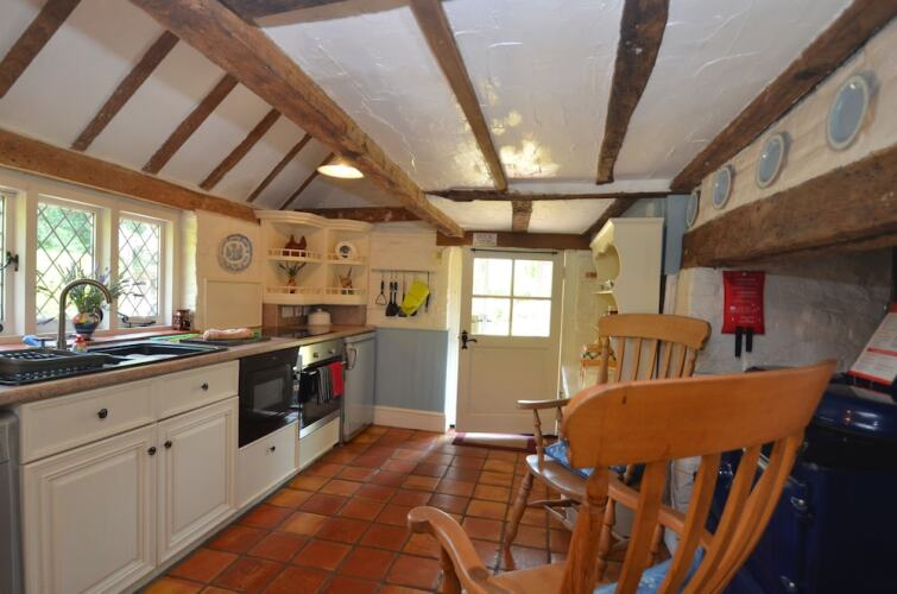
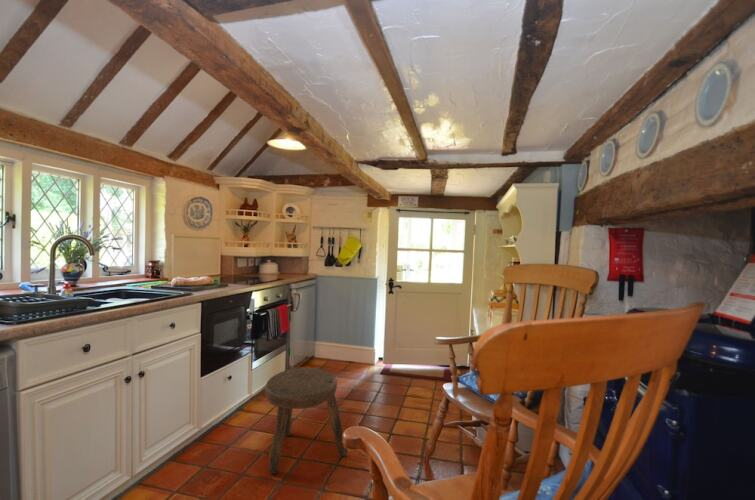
+ stool (303, 408)
